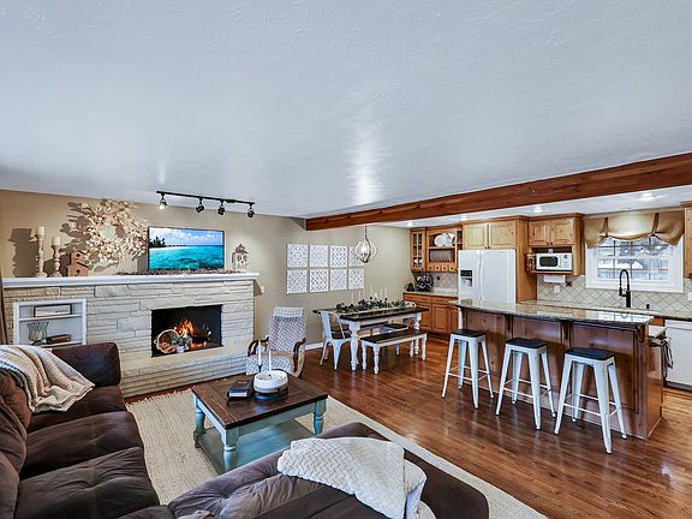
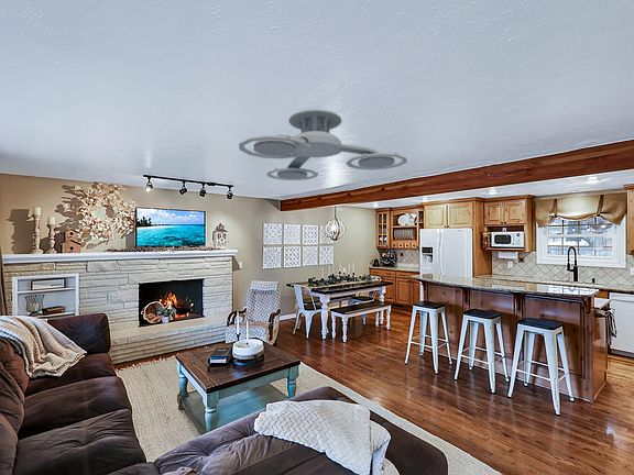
+ ceiling fan (329, 139)
